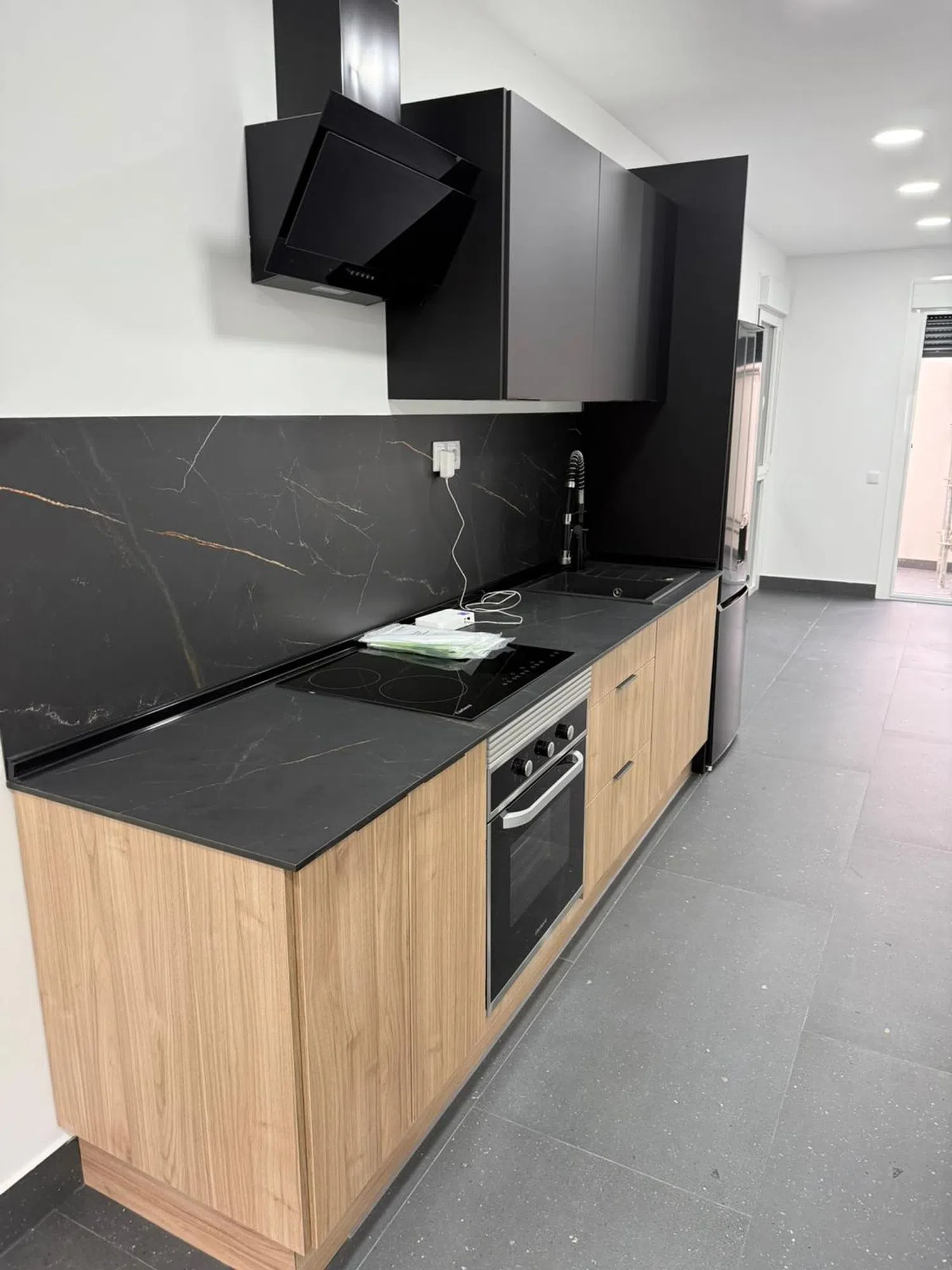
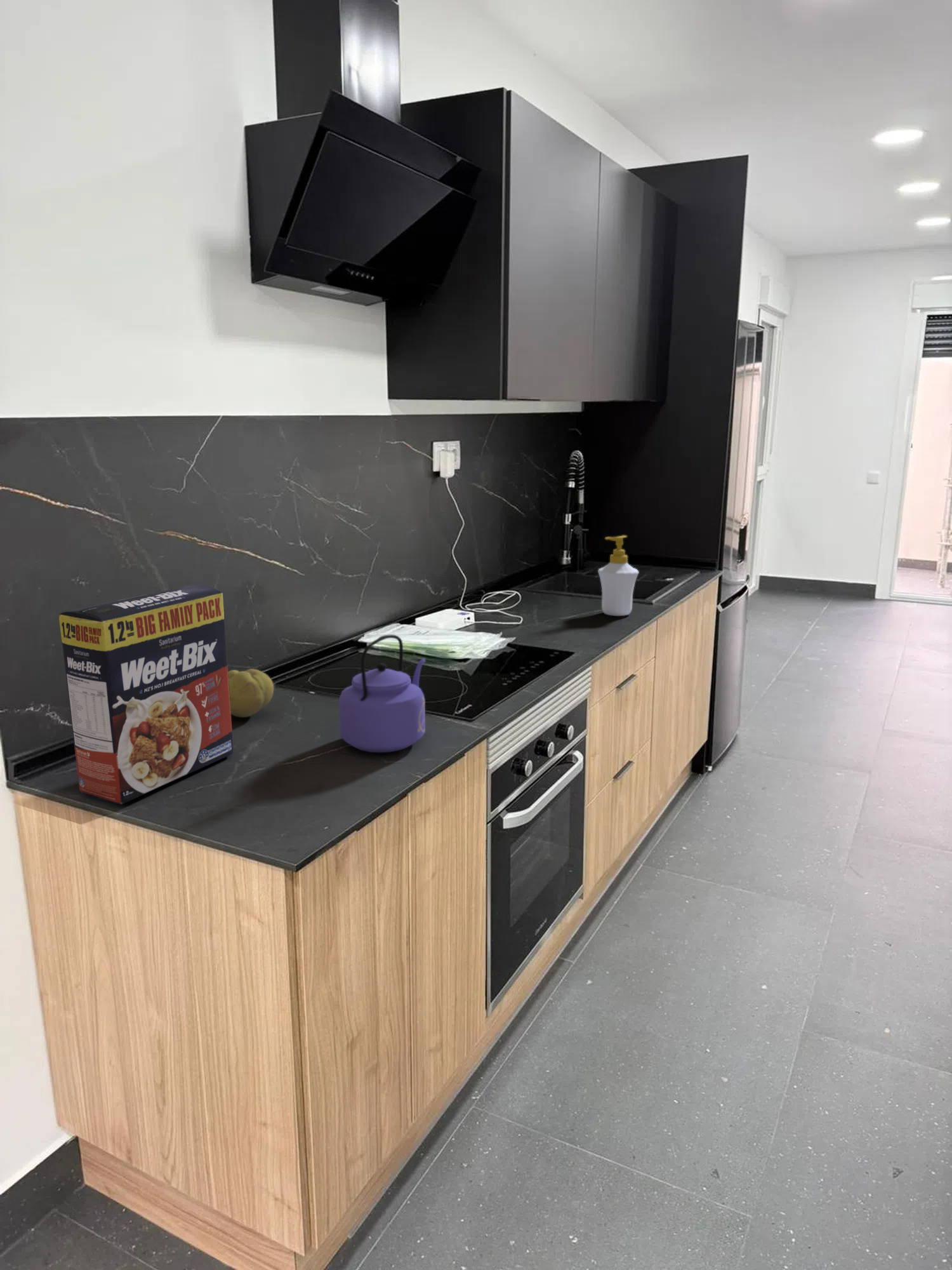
+ cereal box (152, 686)
+ fruit (244, 693)
+ kettle (392, 686)
+ soap bottle (618, 575)
